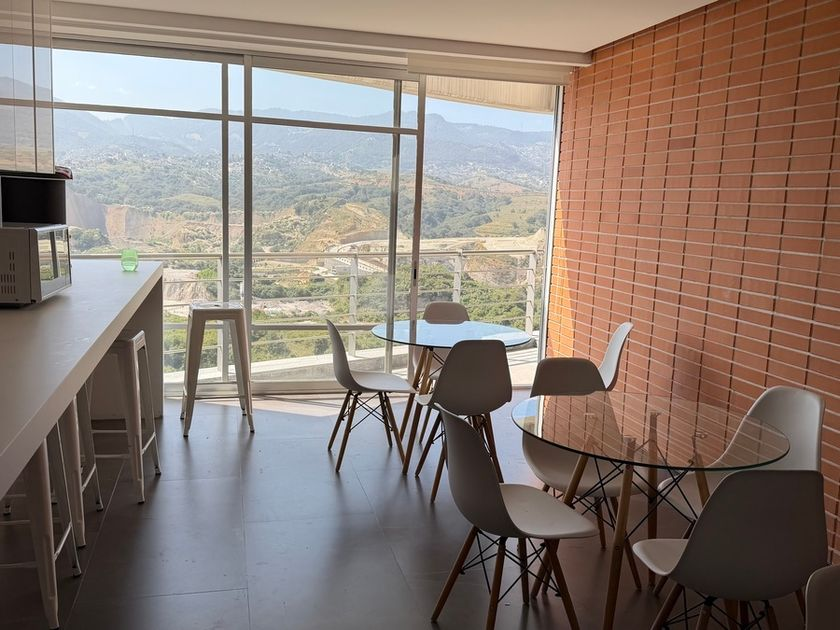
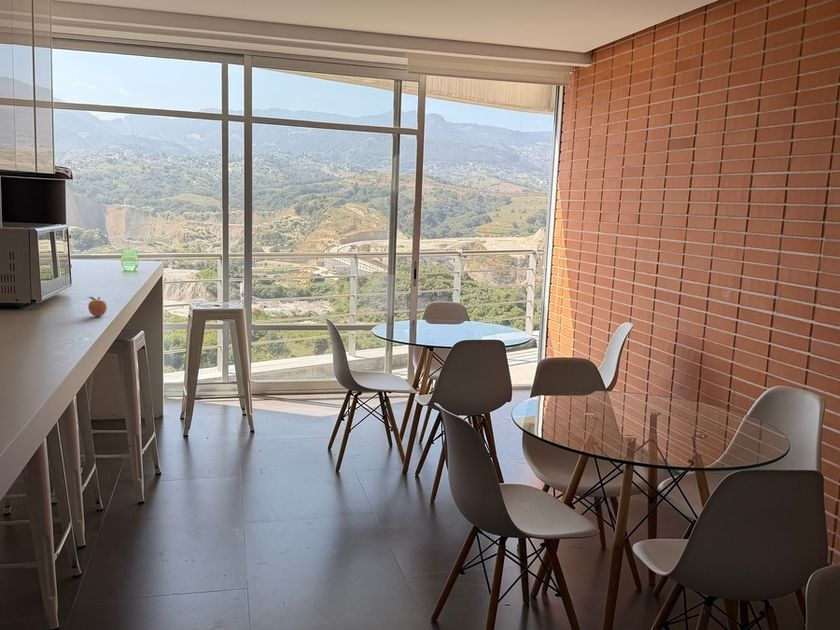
+ fruit (97, 306)
